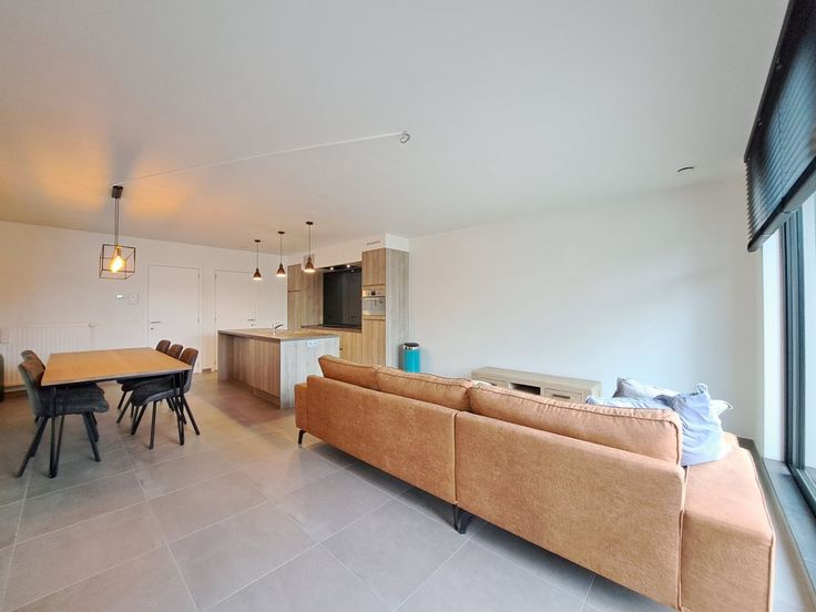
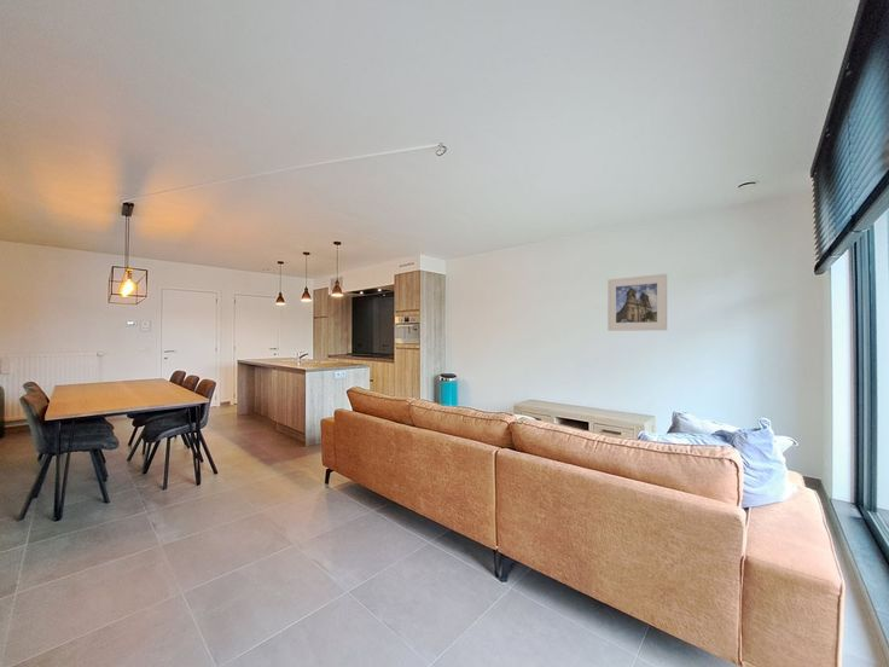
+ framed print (635, 303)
